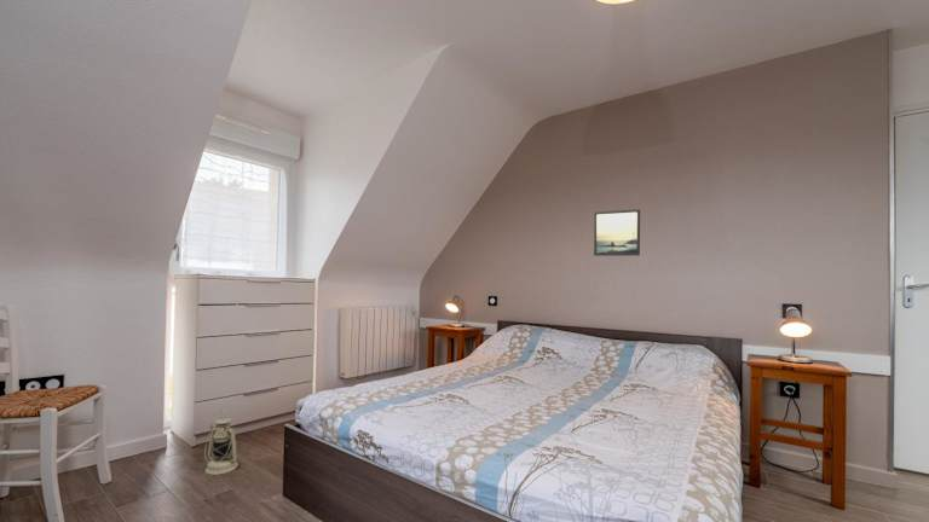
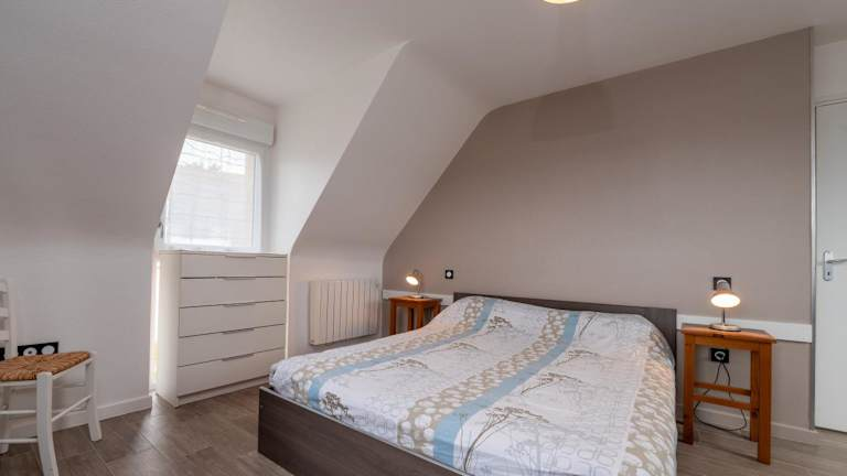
- lantern (223, 437)
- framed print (616, 233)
